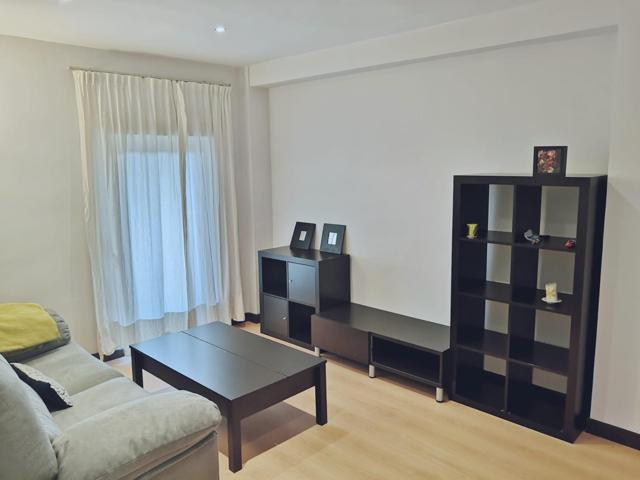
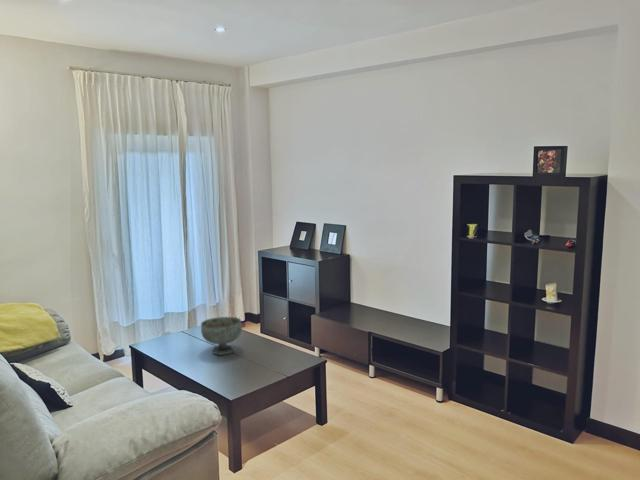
+ decorative bowl (221, 336)
